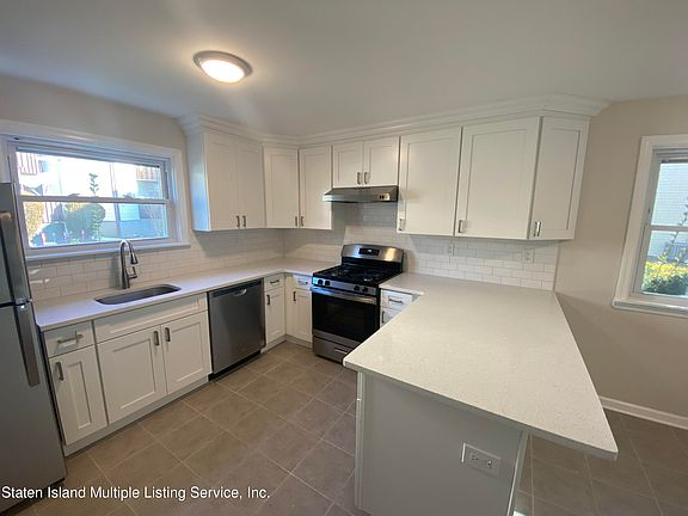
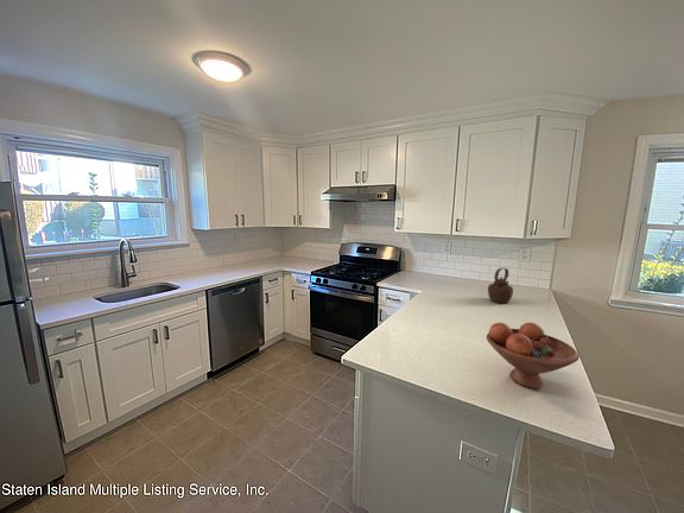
+ teapot (501, 284)
+ fruit bowl (527, 354)
